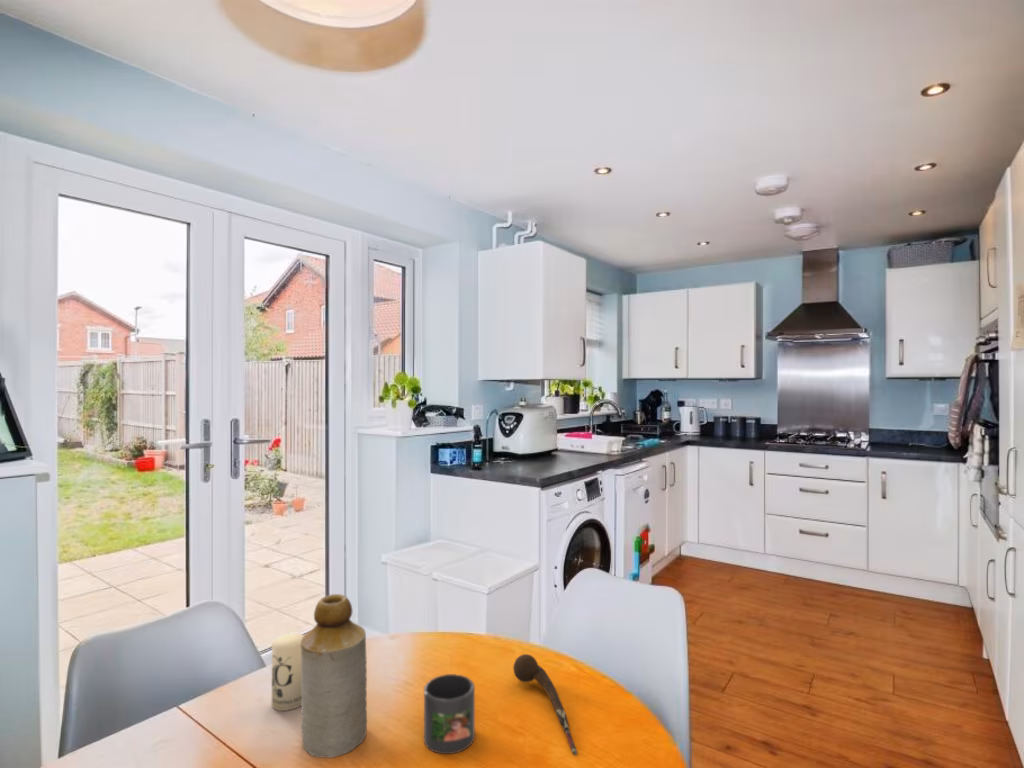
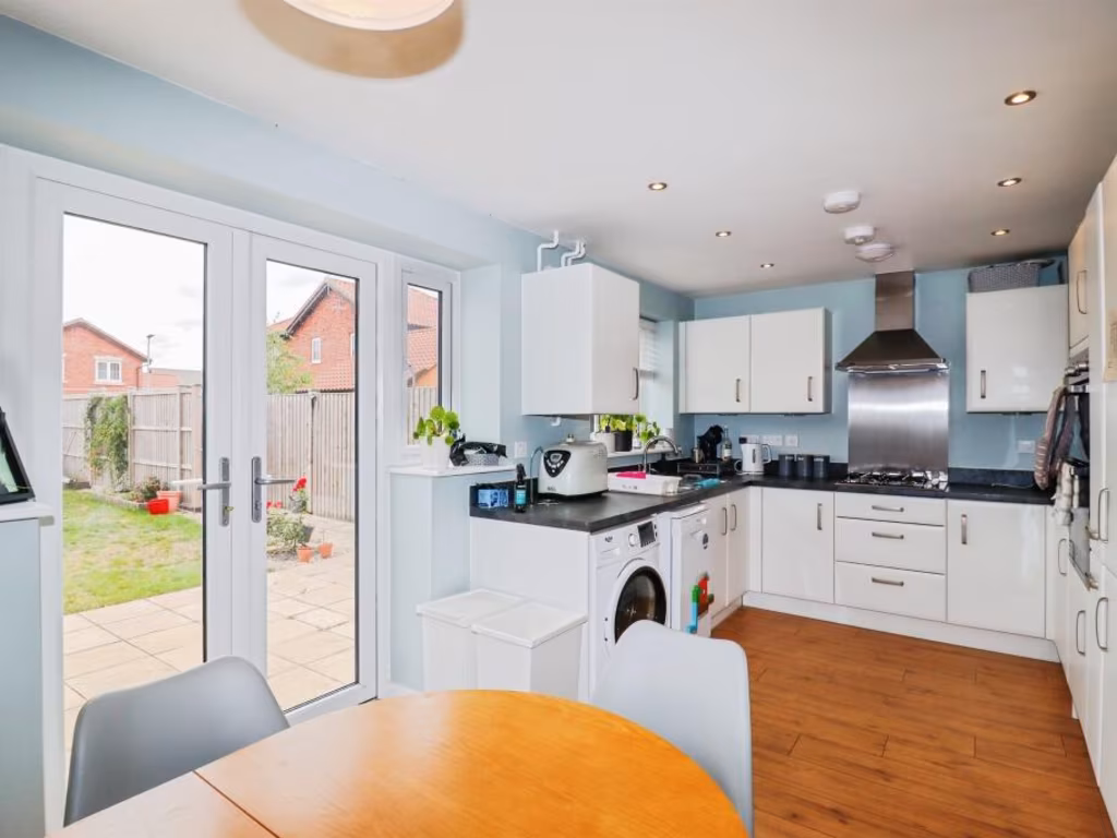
- candle (289, 671)
- mug (448, 707)
- spoon (547, 693)
- bottle (334, 667)
